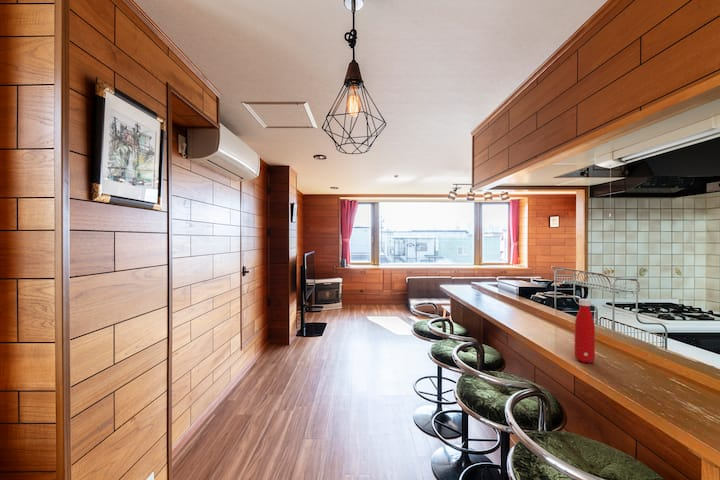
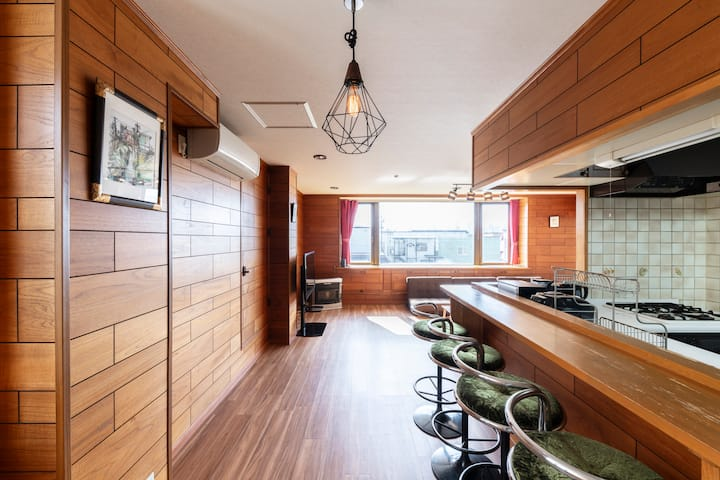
- bottle (584, 329)
